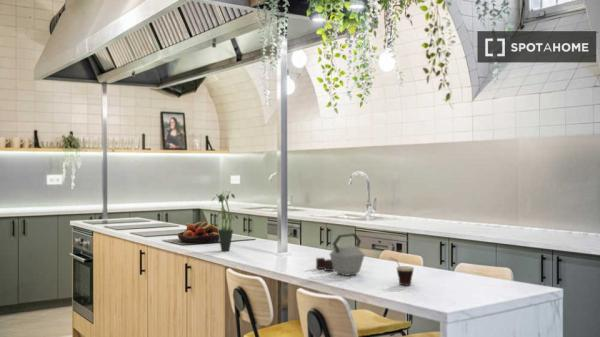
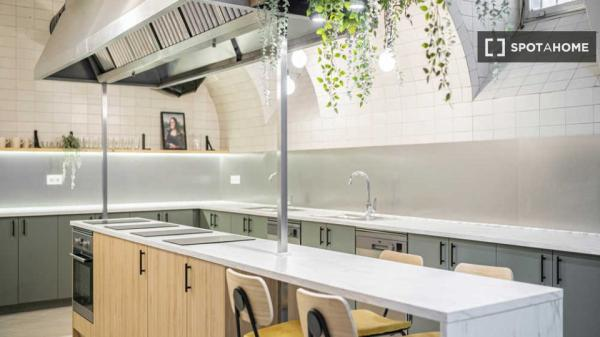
- potted plant (225, 220)
- fruit bowl (199, 231)
- kettle (336, 252)
- cup (400, 270)
